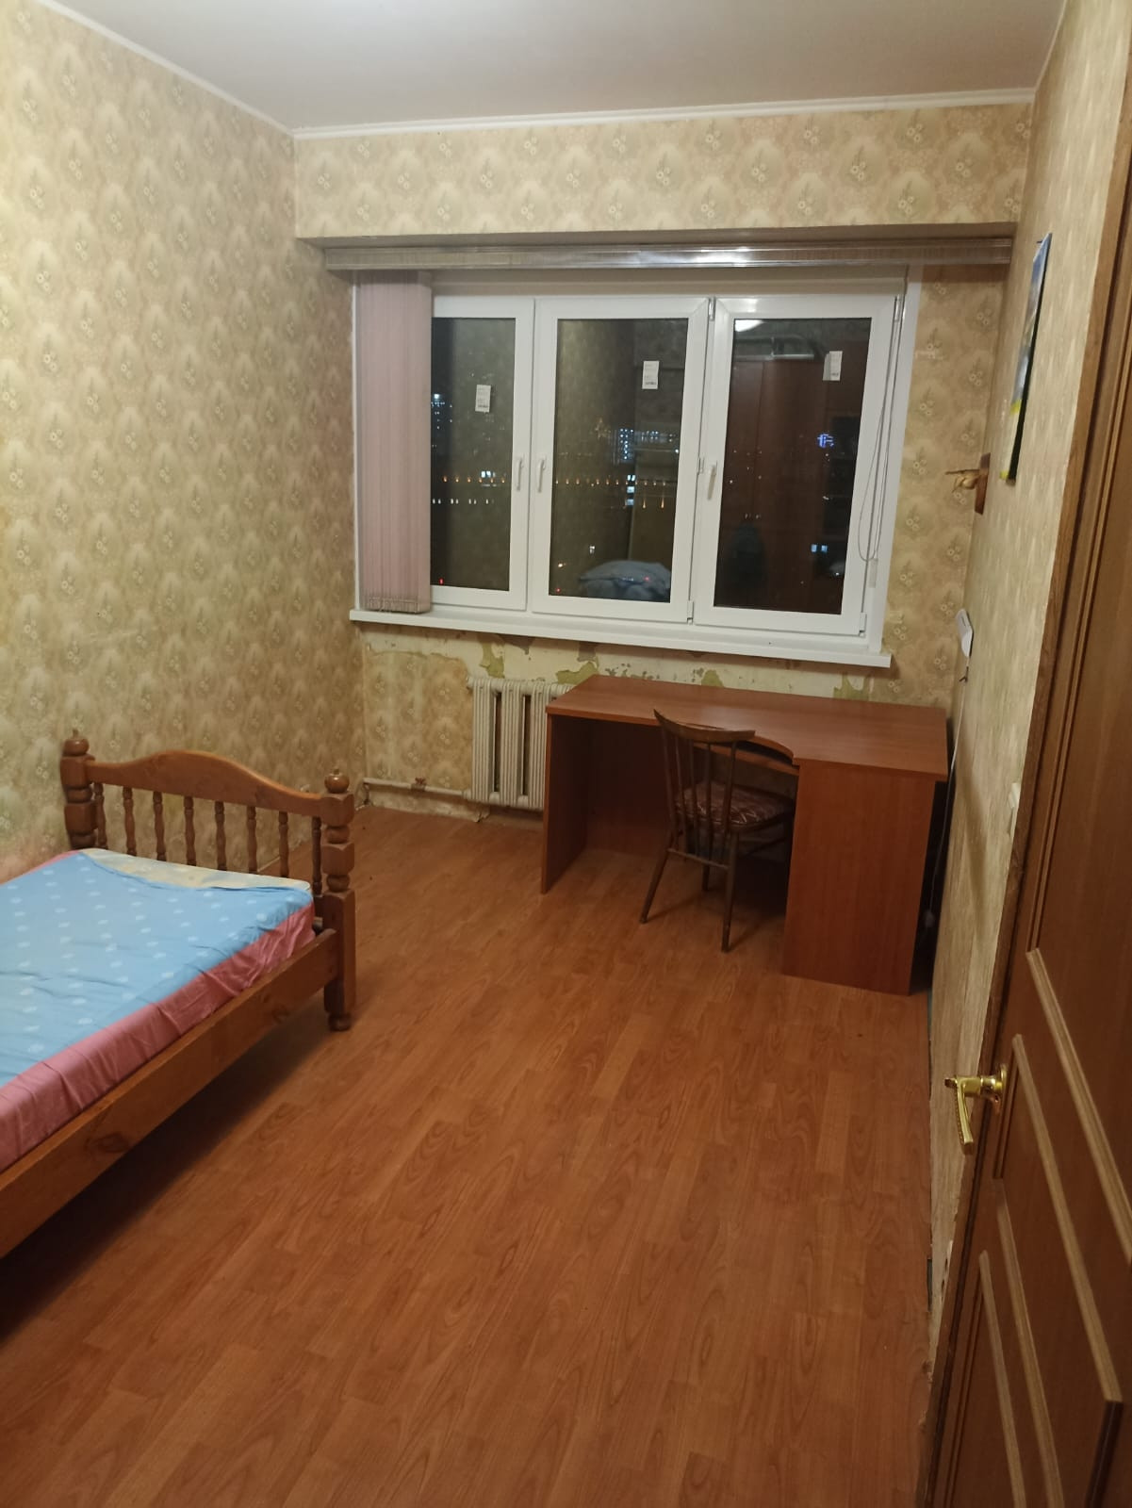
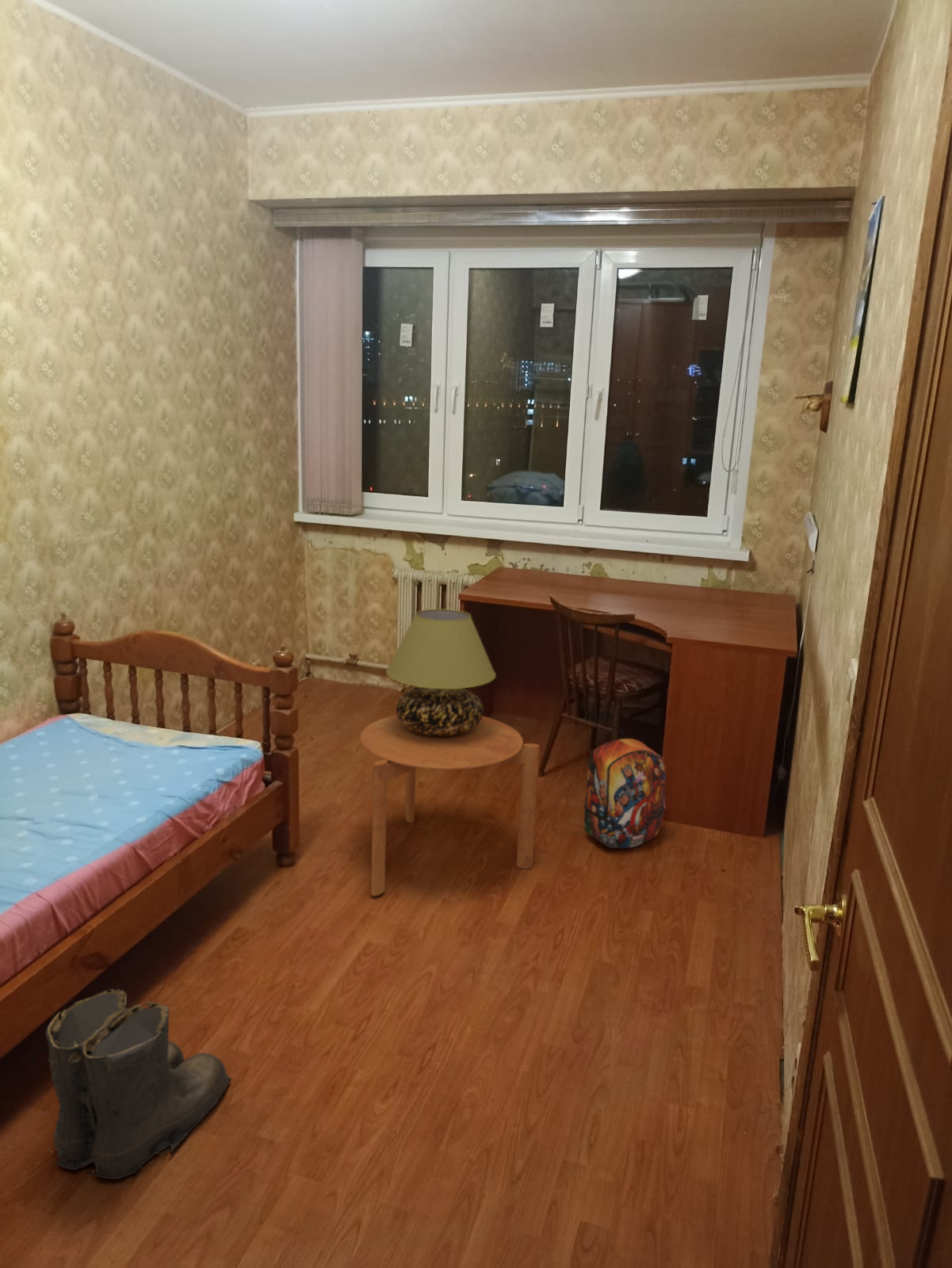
+ table lamp (441, 672)
+ backpack (624, 786)
+ side table (414, 800)
+ boots (142, 1059)
